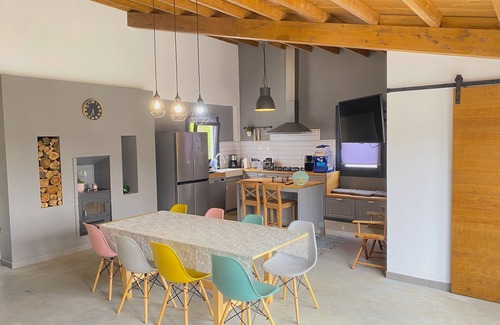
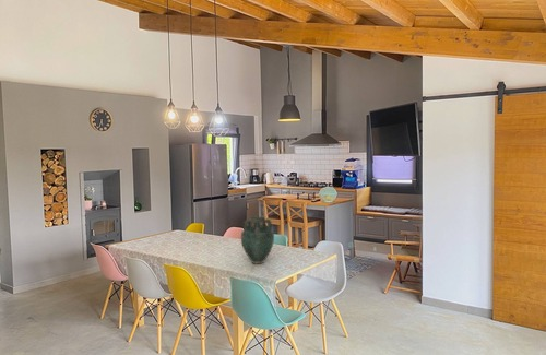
+ vase (258, 239)
